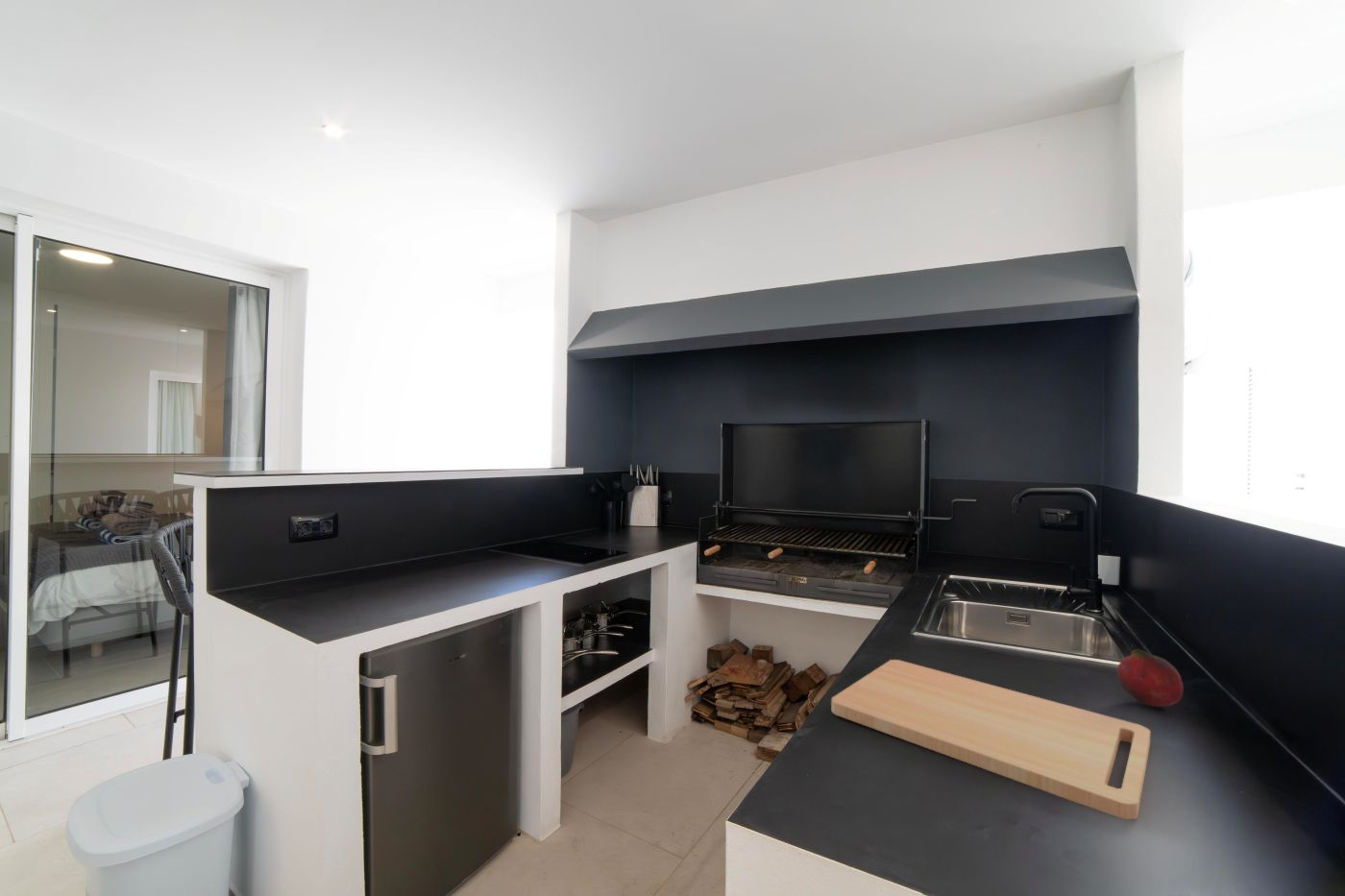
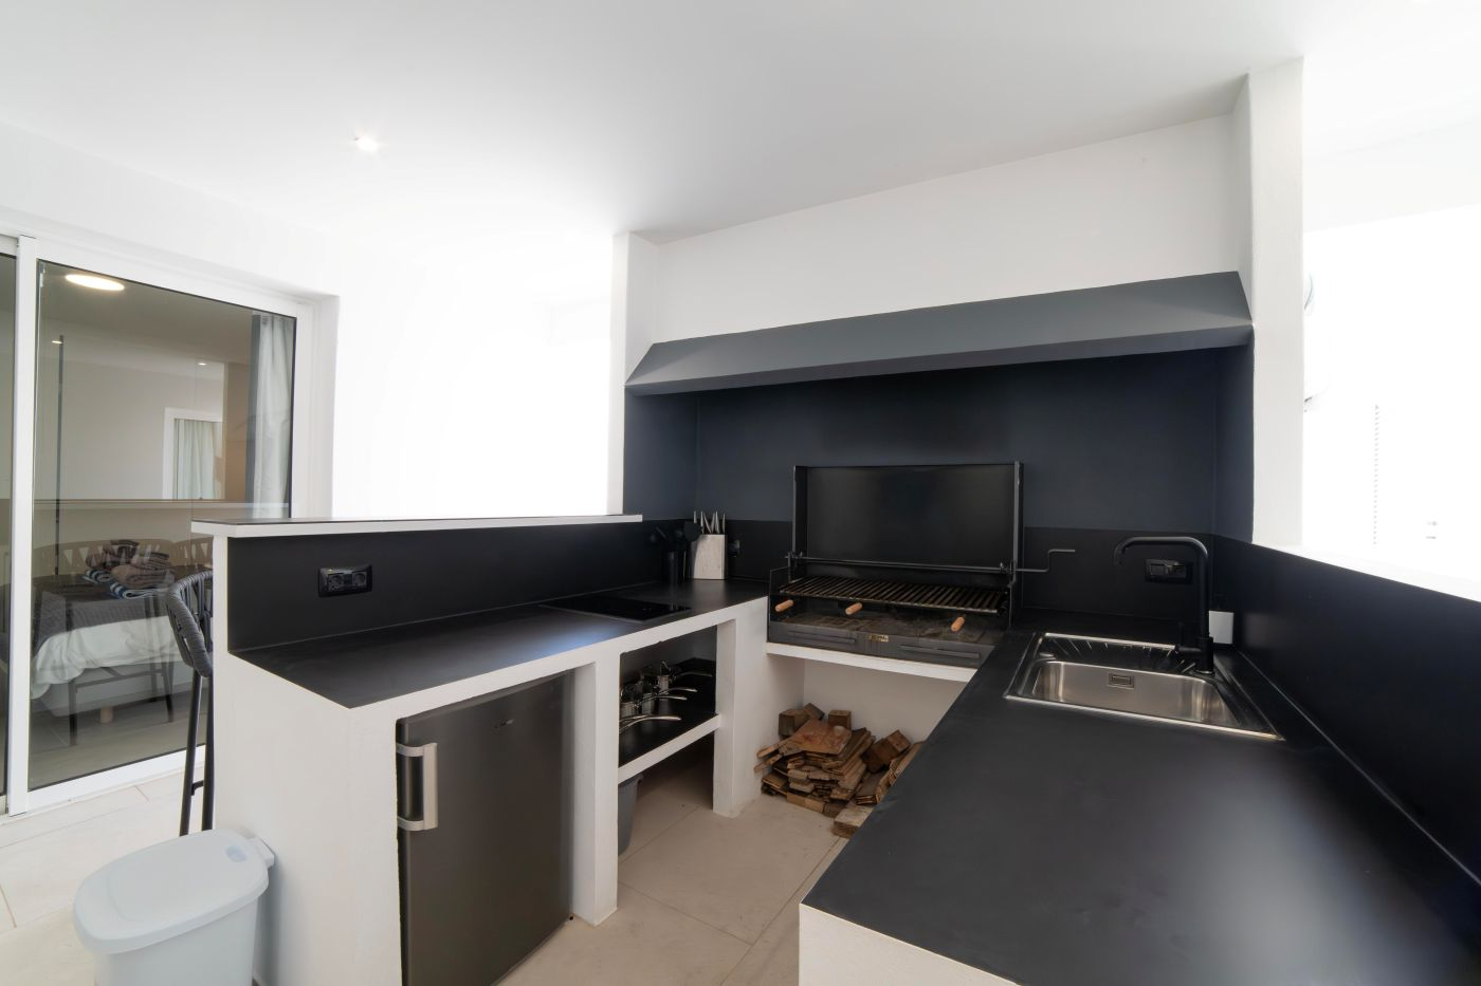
- fruit (1149, 677)
- cutting board (982, 719)
